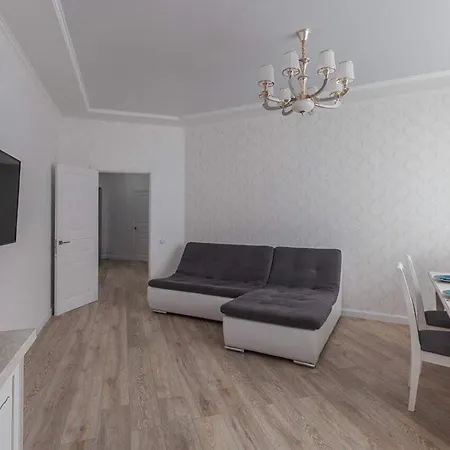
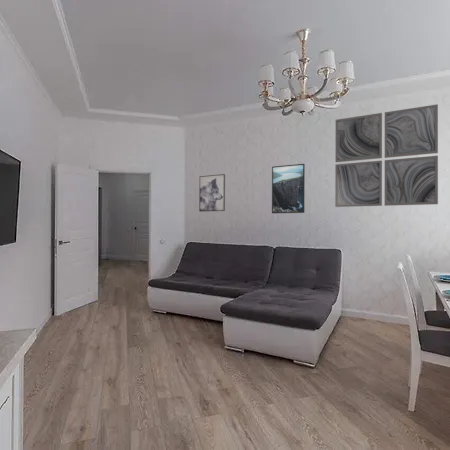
+ wall art (212, 193)
+ wall art (381, 160)
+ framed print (287, 189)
